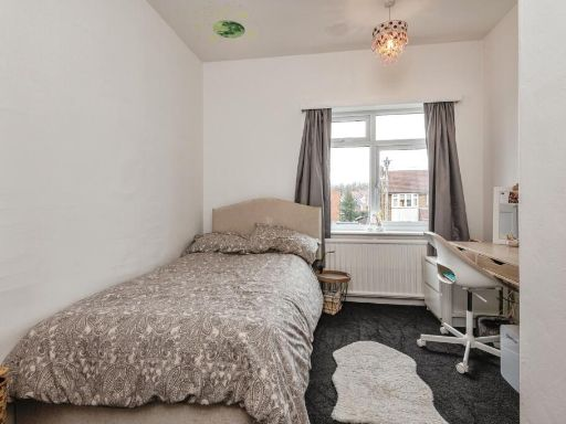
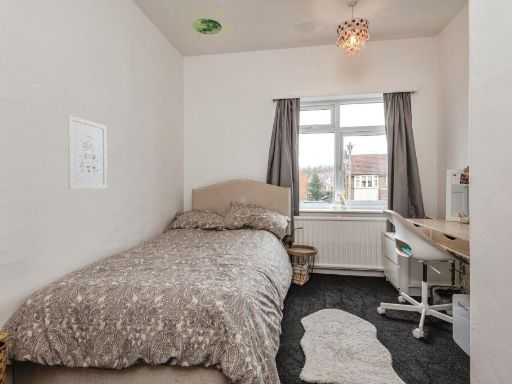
+ wall art (88, 155)
